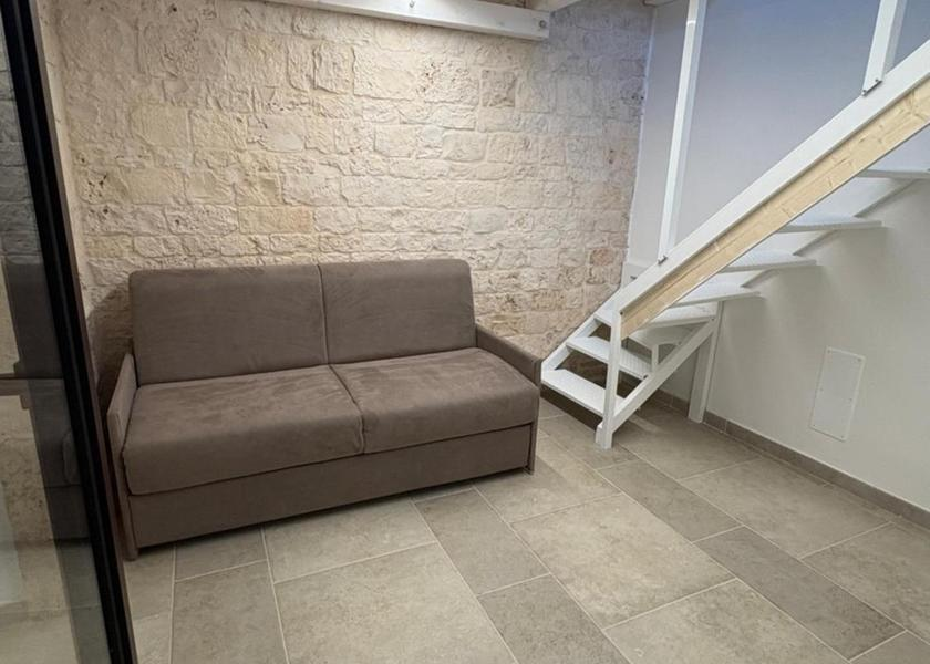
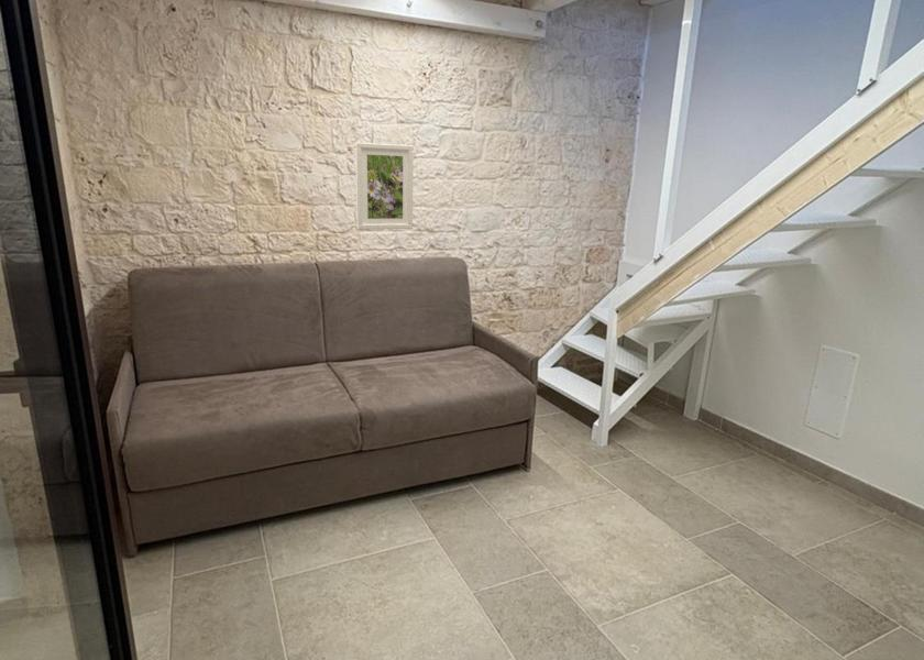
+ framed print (385, 187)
